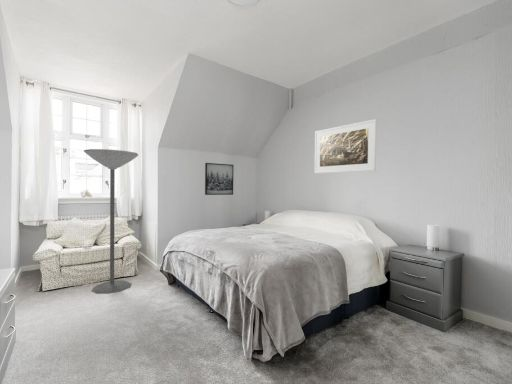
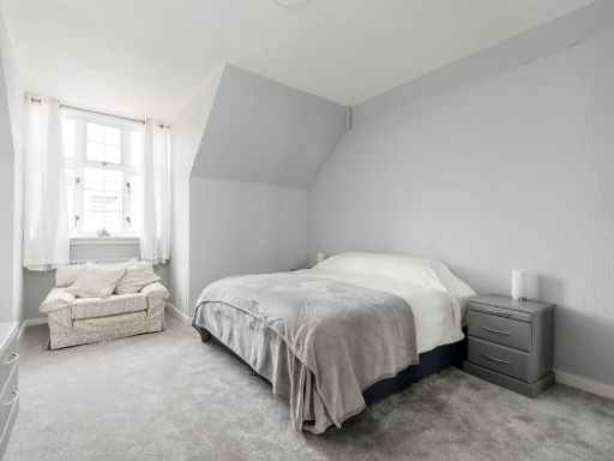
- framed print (342, 149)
- floor lamp (112, 220)
- wall art (219, 179)
